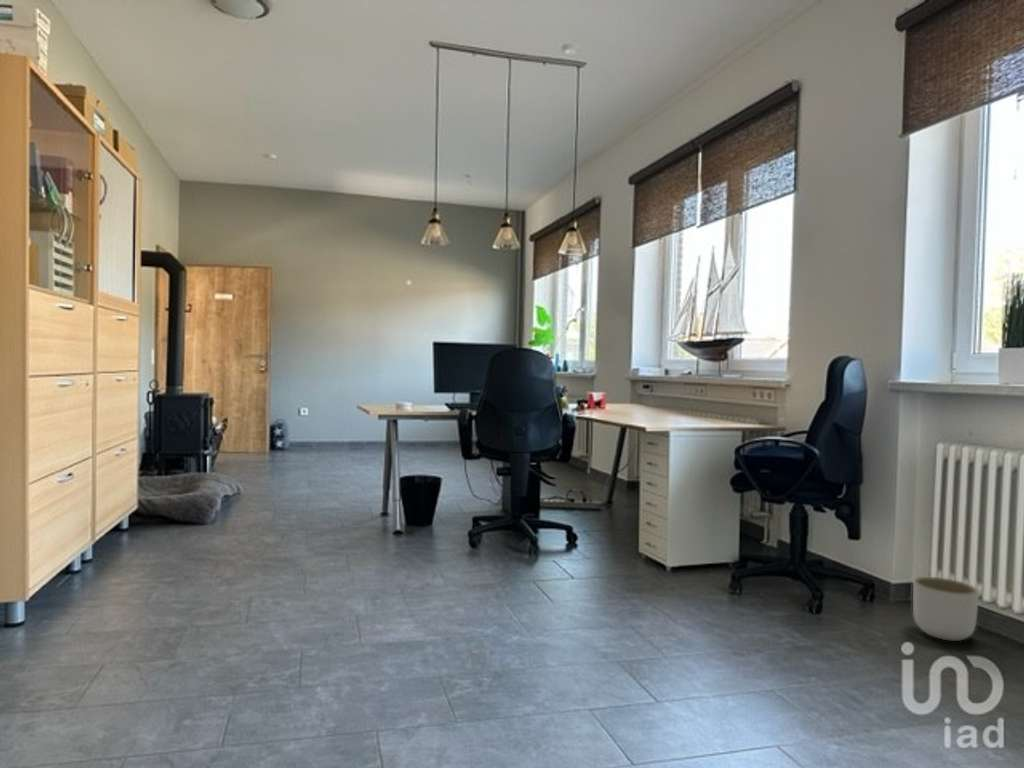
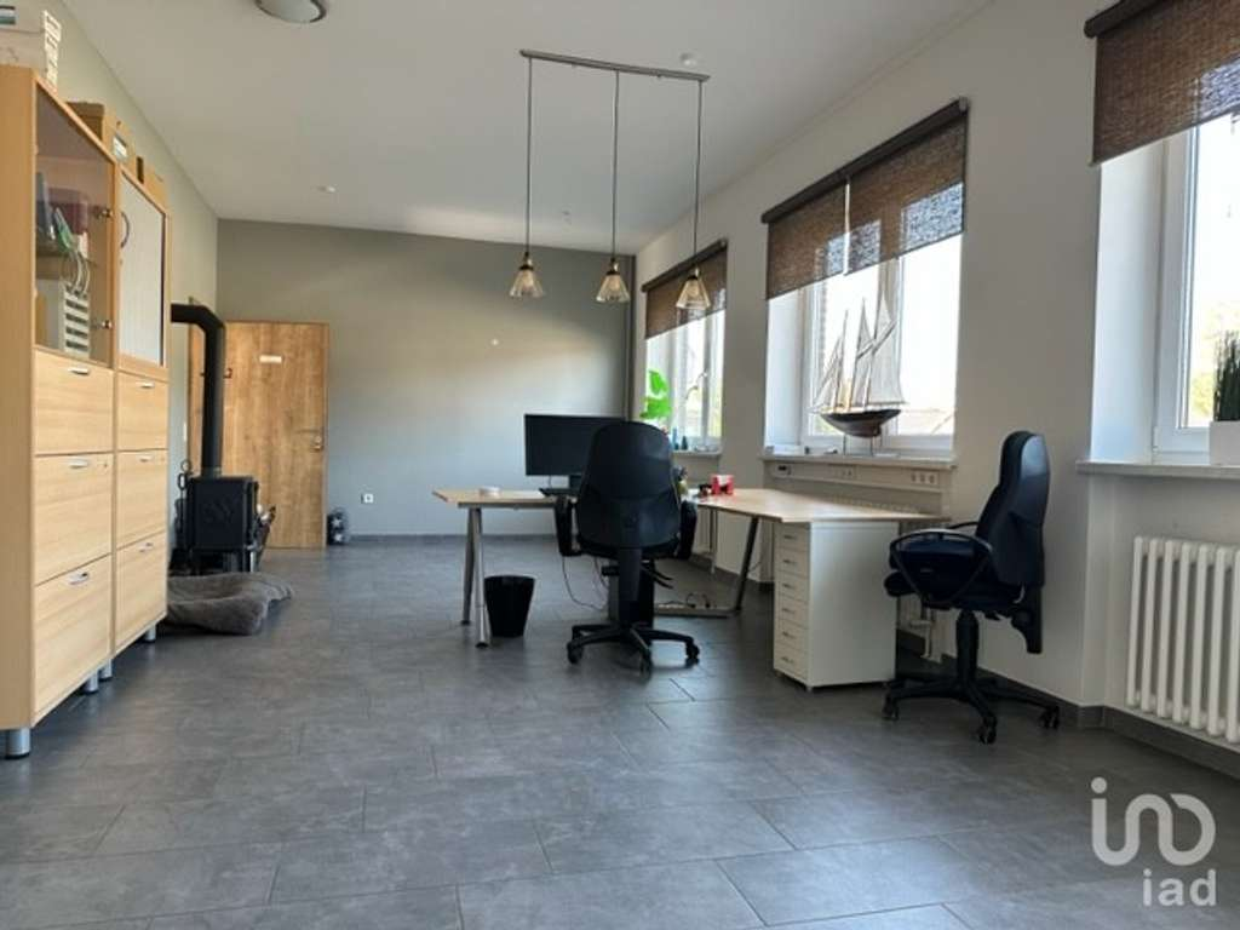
- planter (944, 609)
